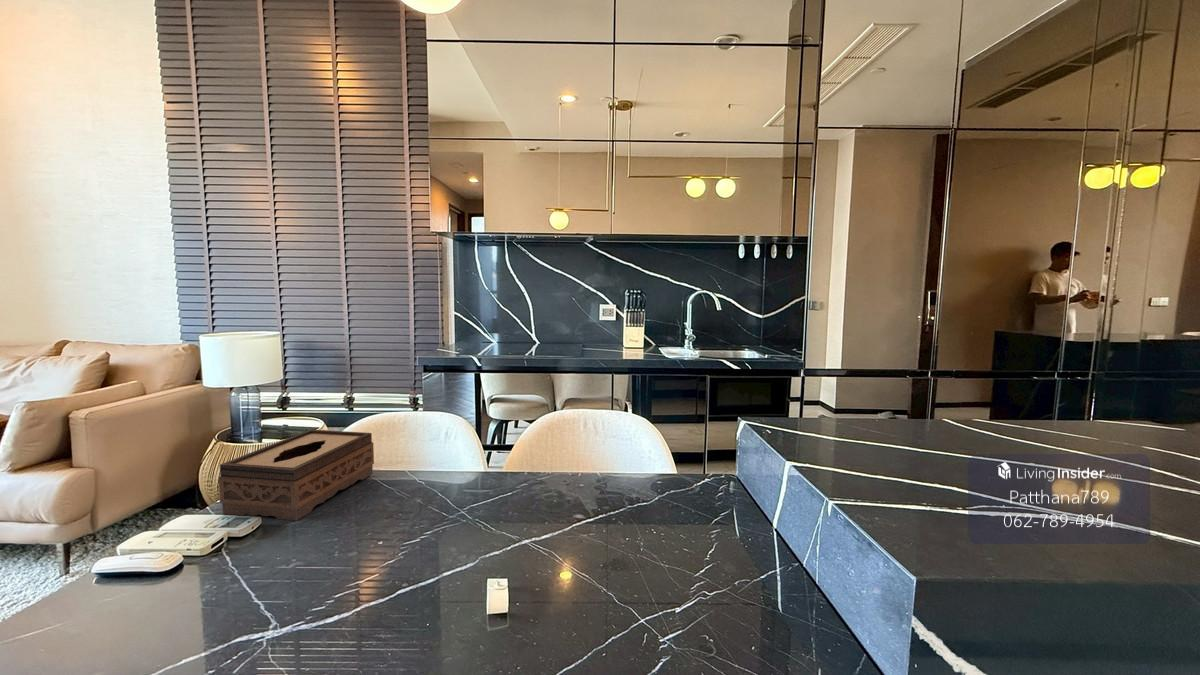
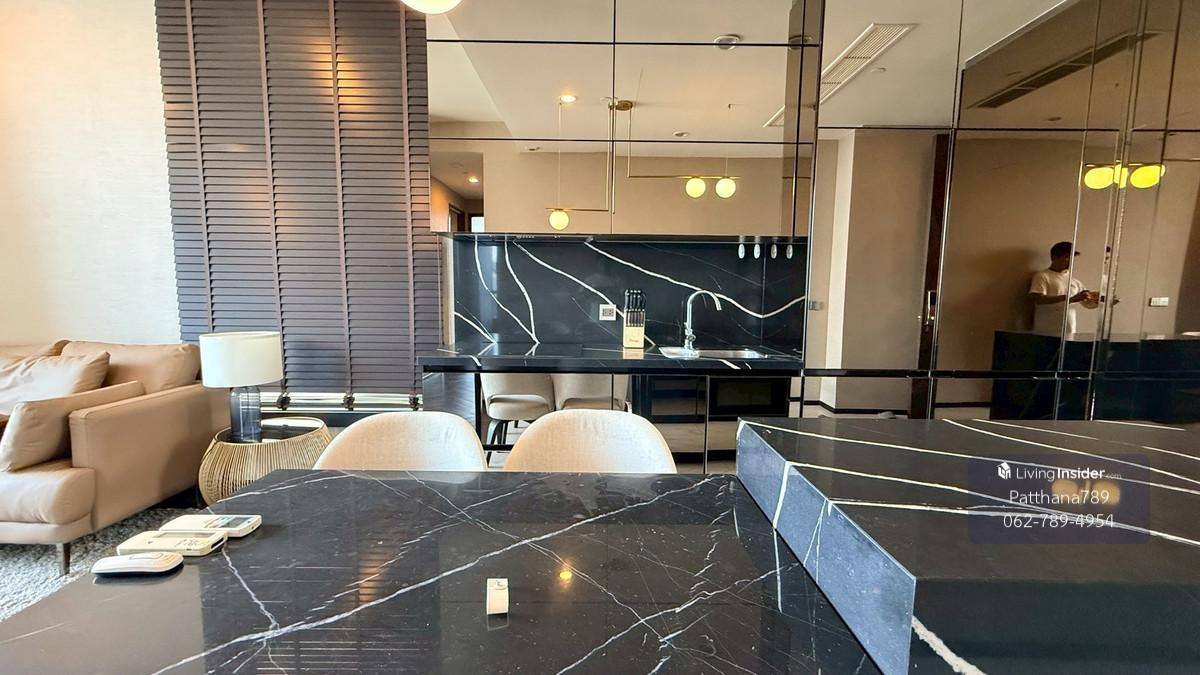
- tissue box (304, 469)
